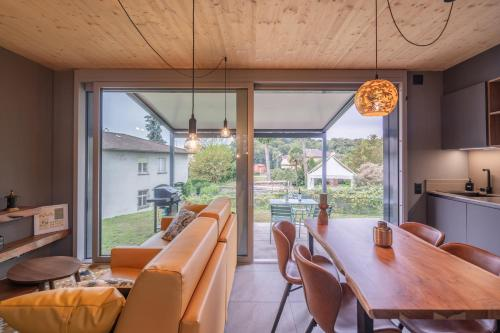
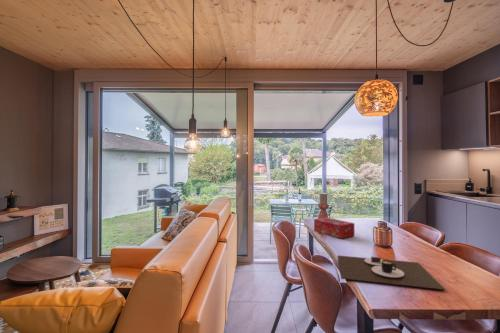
+ place mat (382, 264)
+ tissue box (333, 227)
